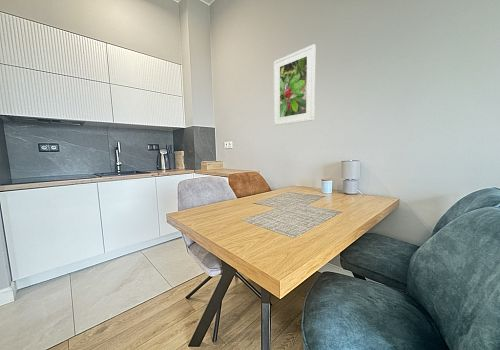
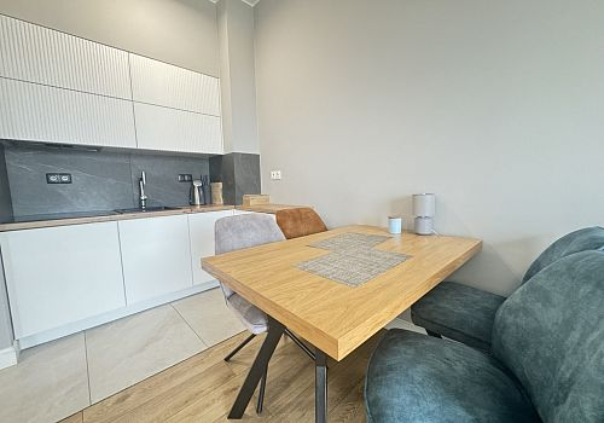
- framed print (292, 89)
